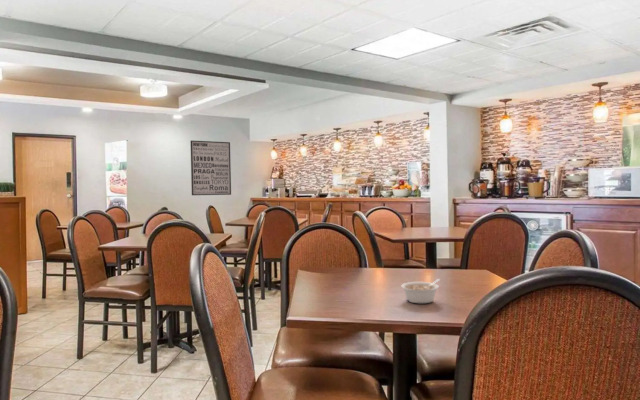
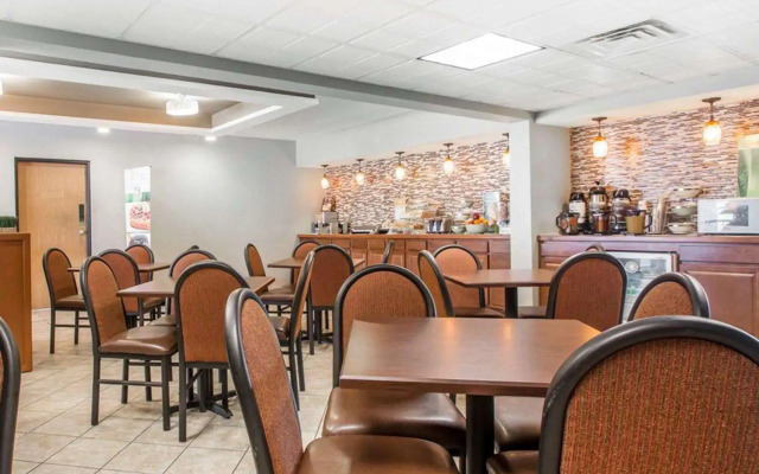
- legume (420, 291)
- wall art (211, 168)
